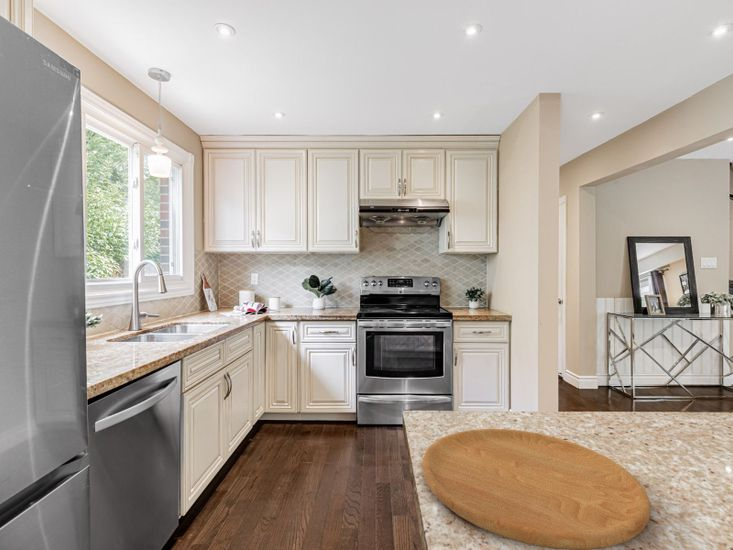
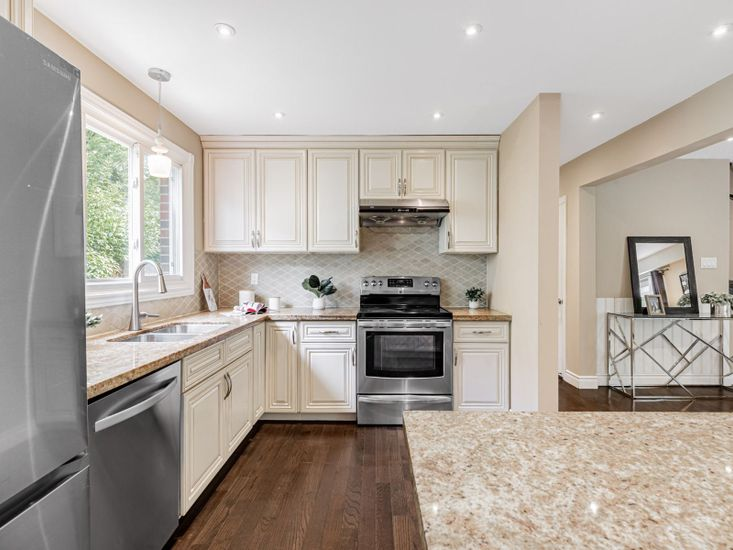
- cutting board (524, 475)
